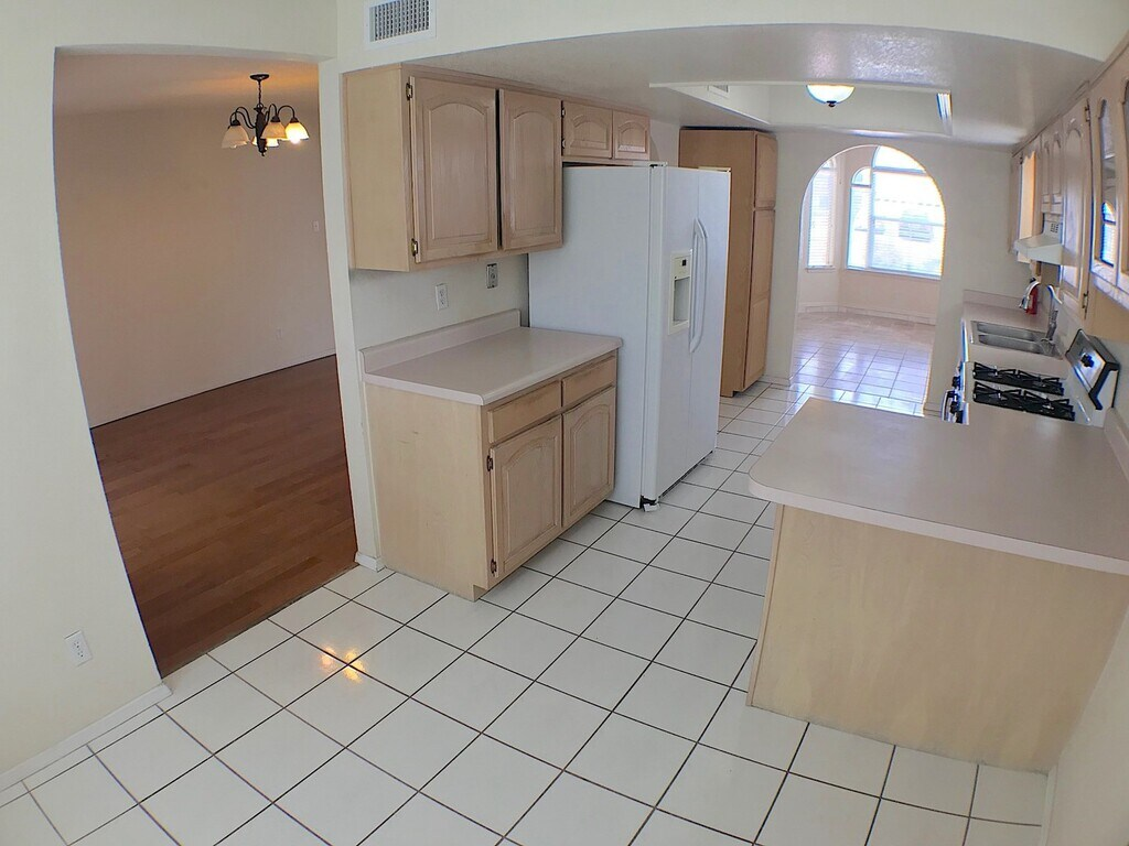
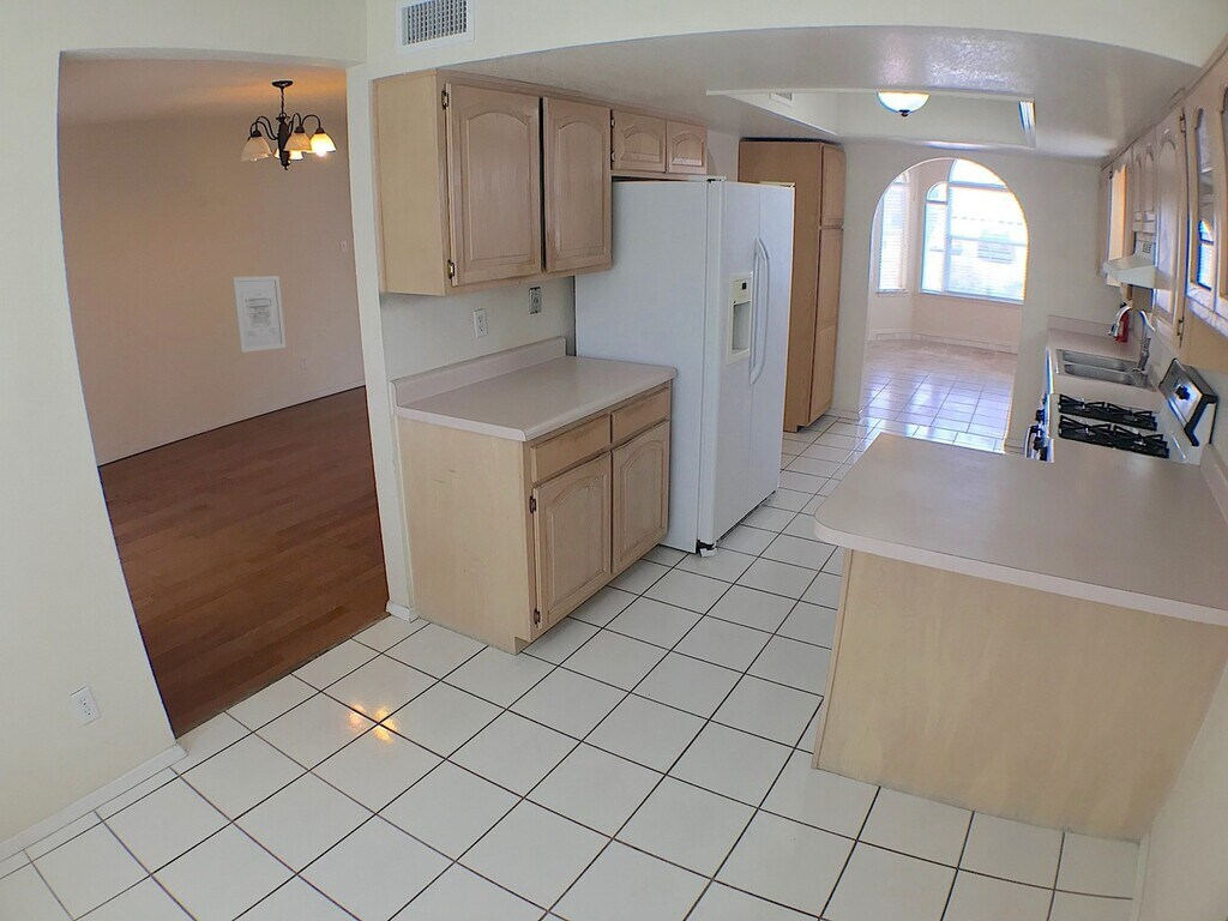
+ wall art (259, 313)
